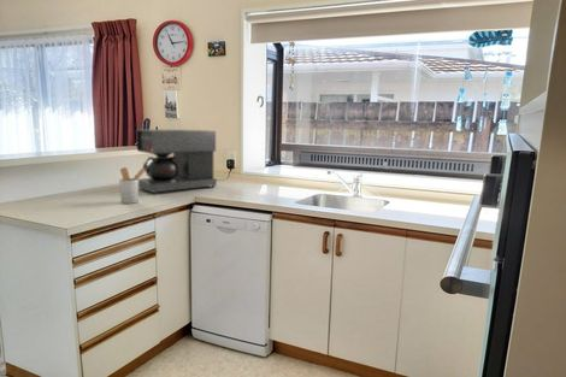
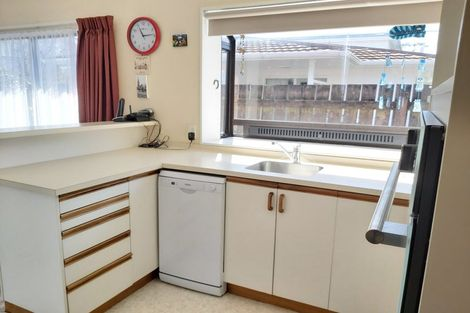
- utensil holder (132, 184)
- coffee maker (177, 159)
